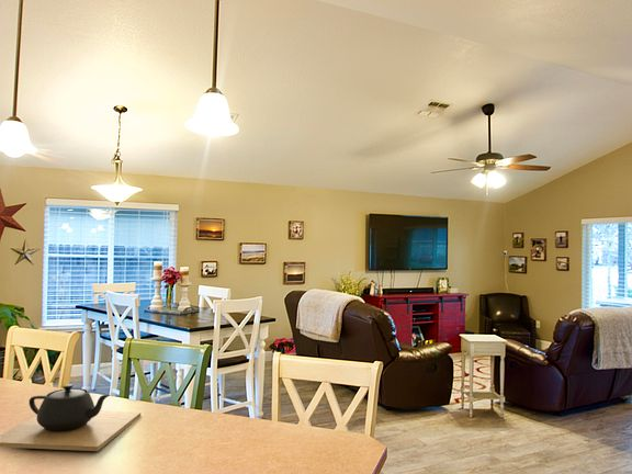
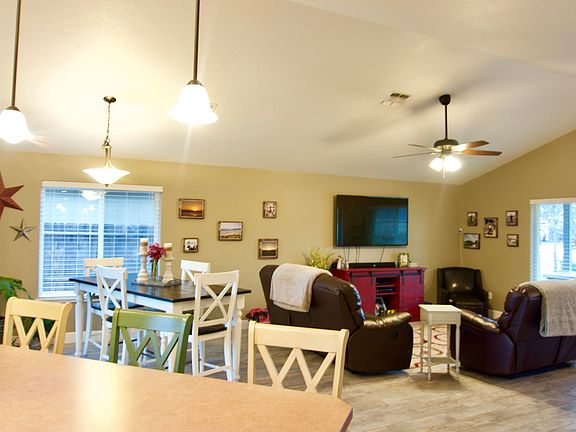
- teapot (71, 407)
